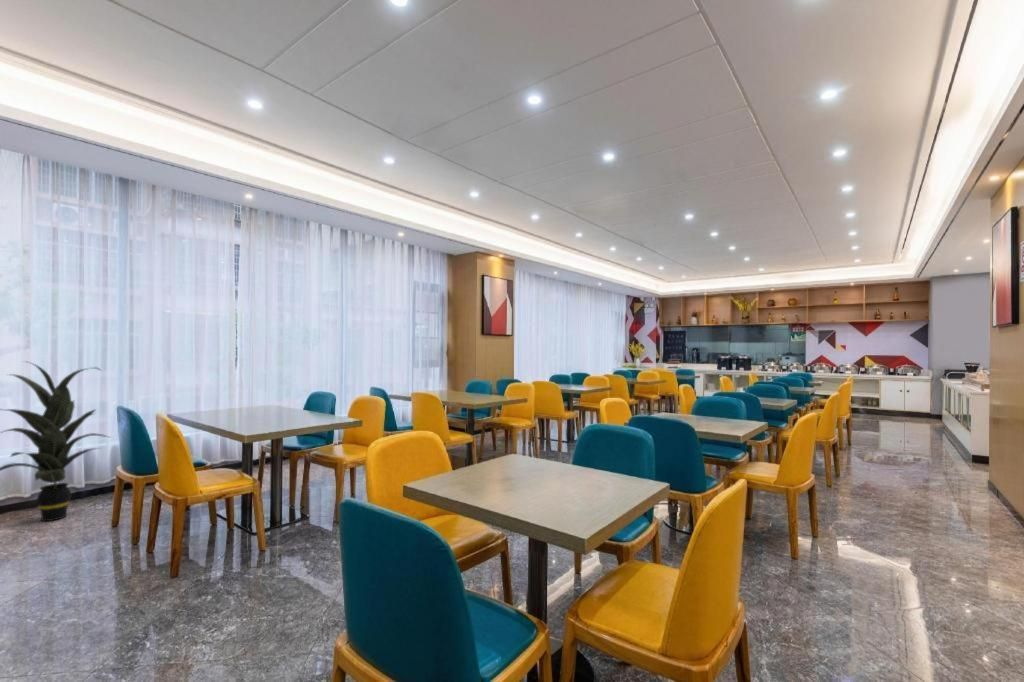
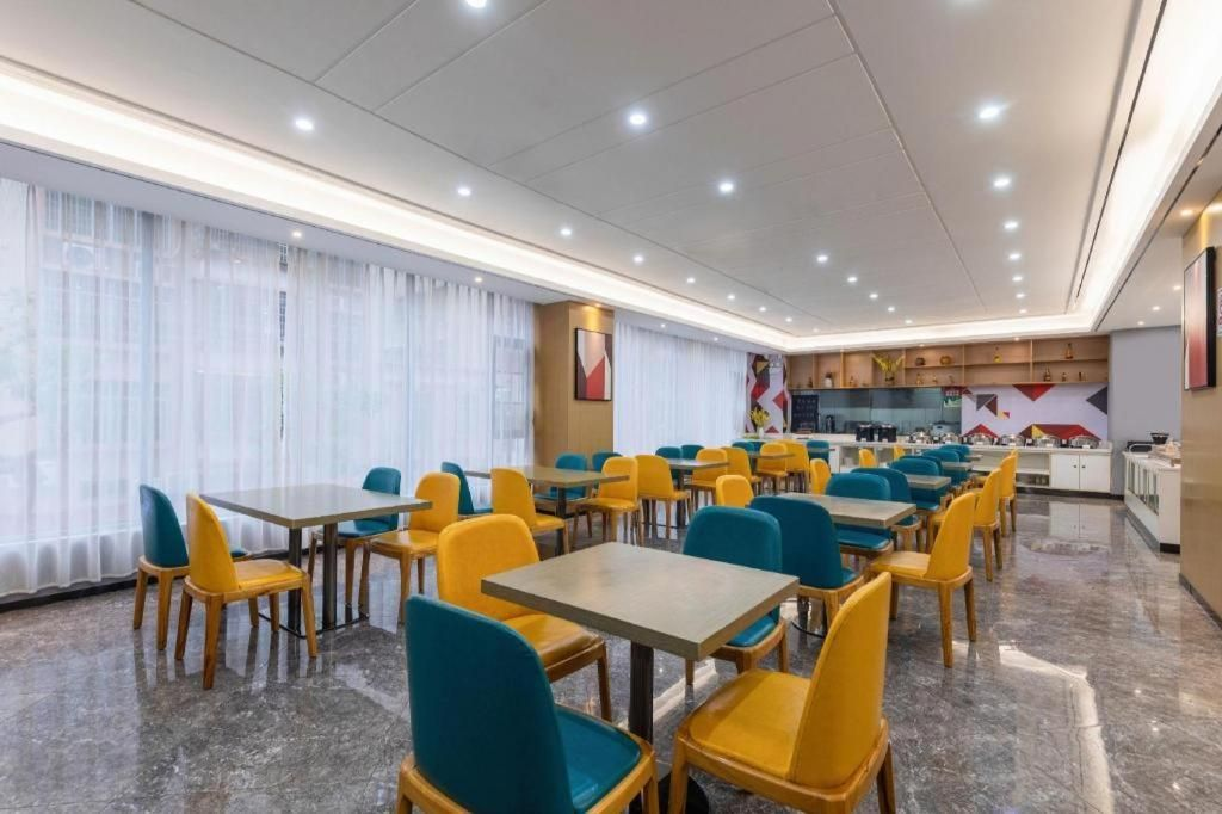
- indoor plant (46, 439)
